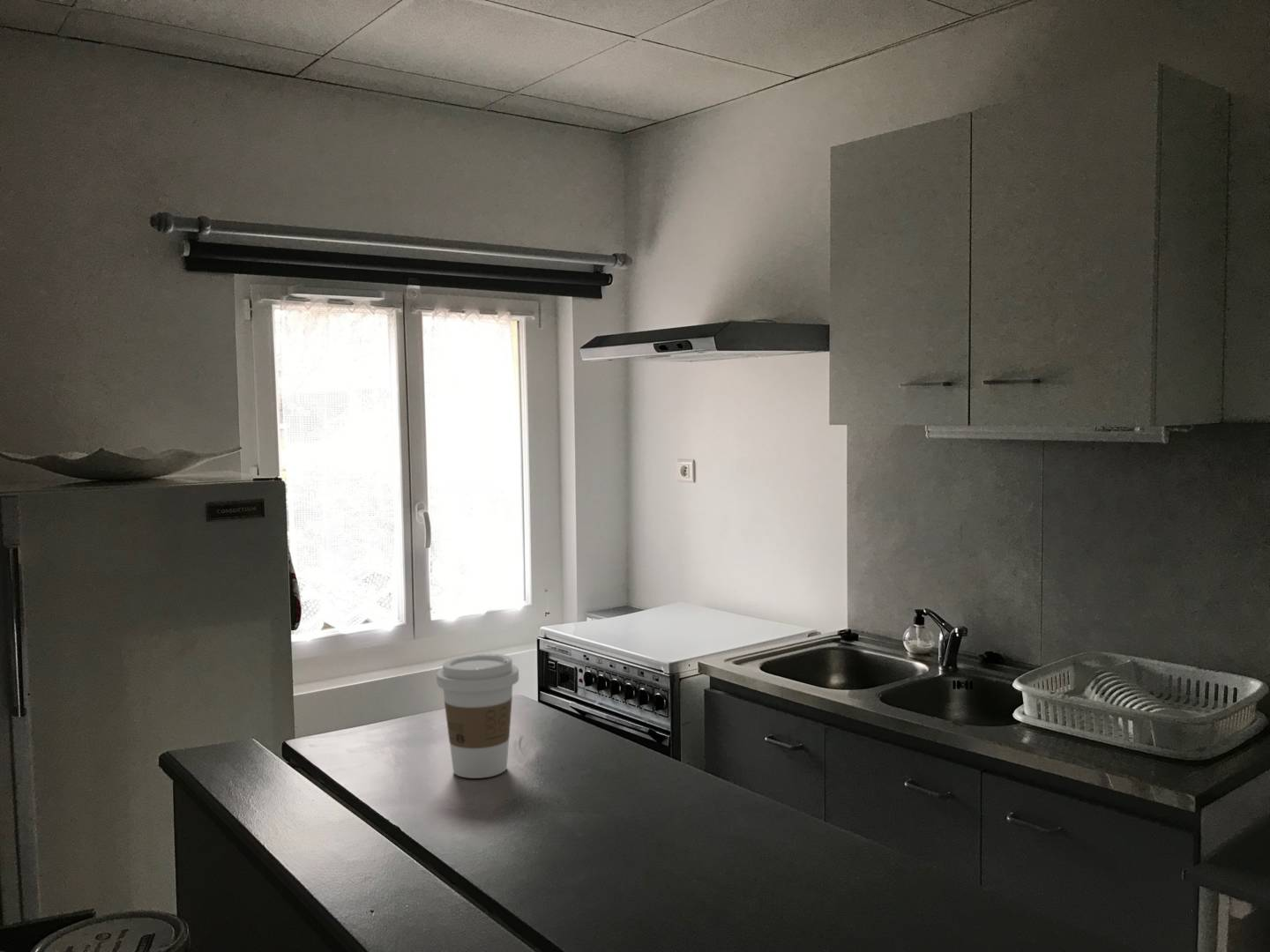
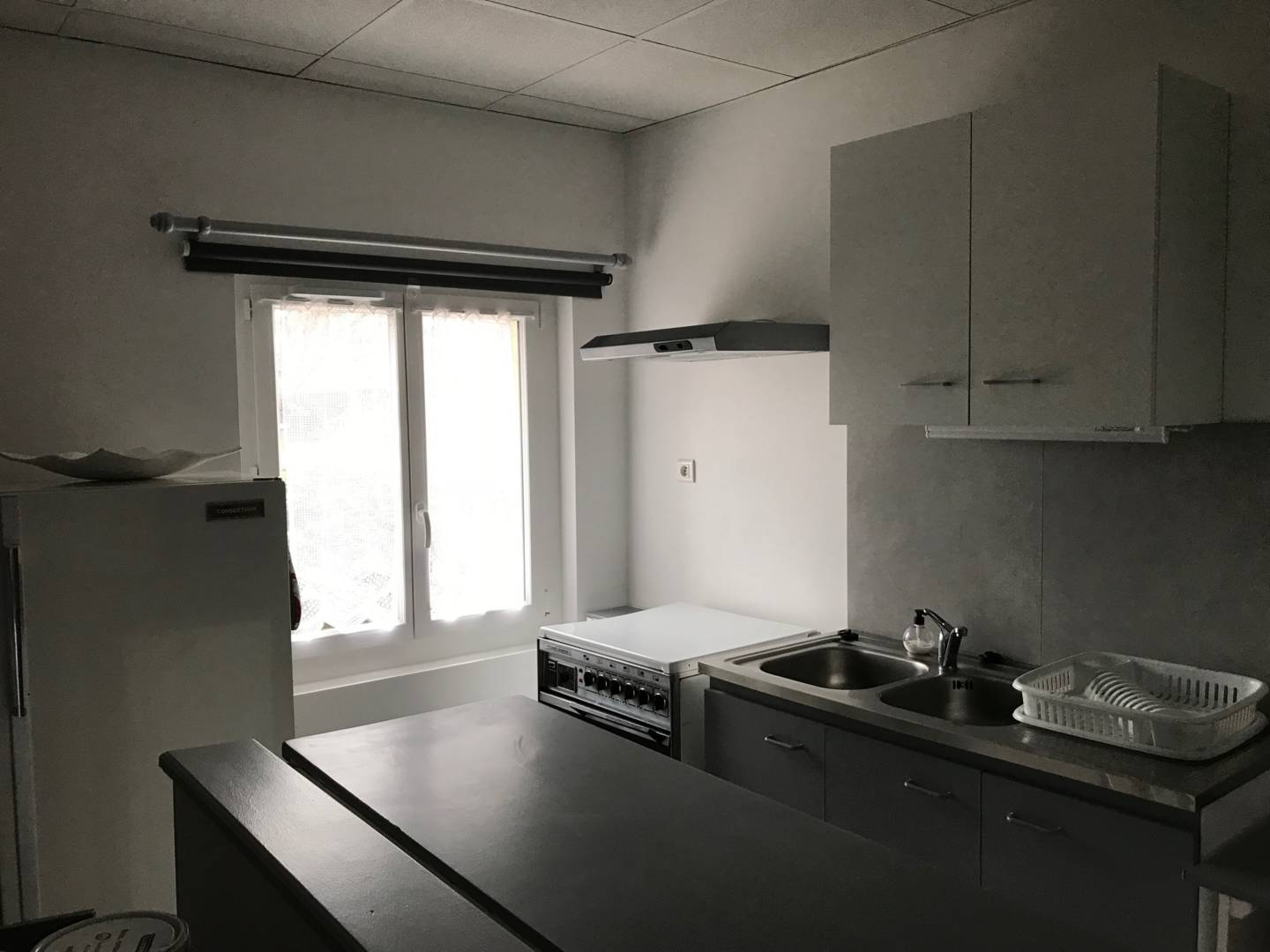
- coffee cup (478, 715)
